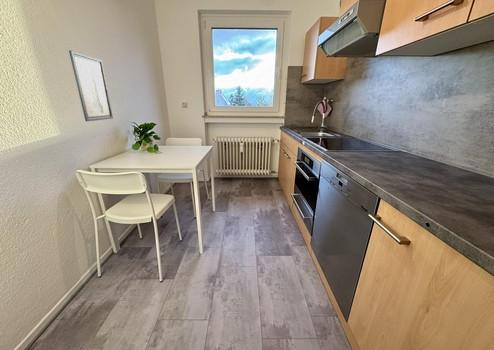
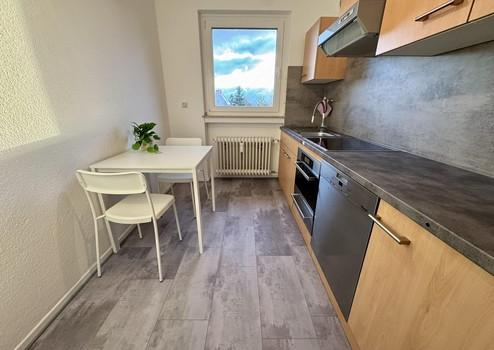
- wall art (94, 89)
